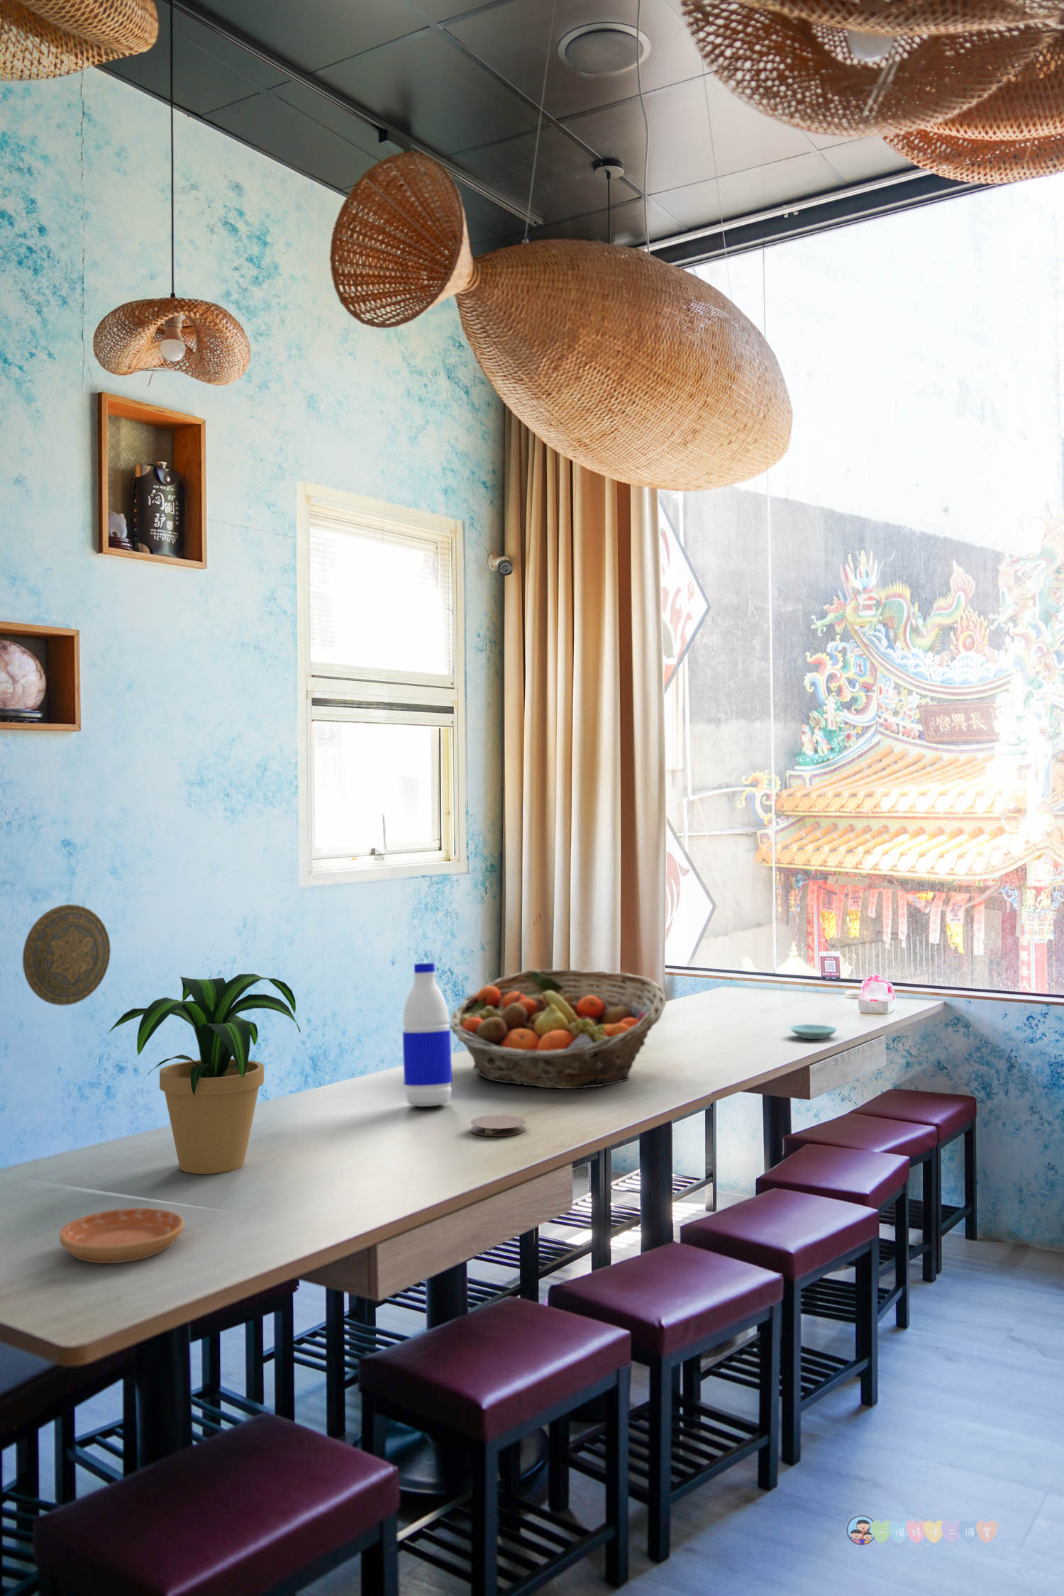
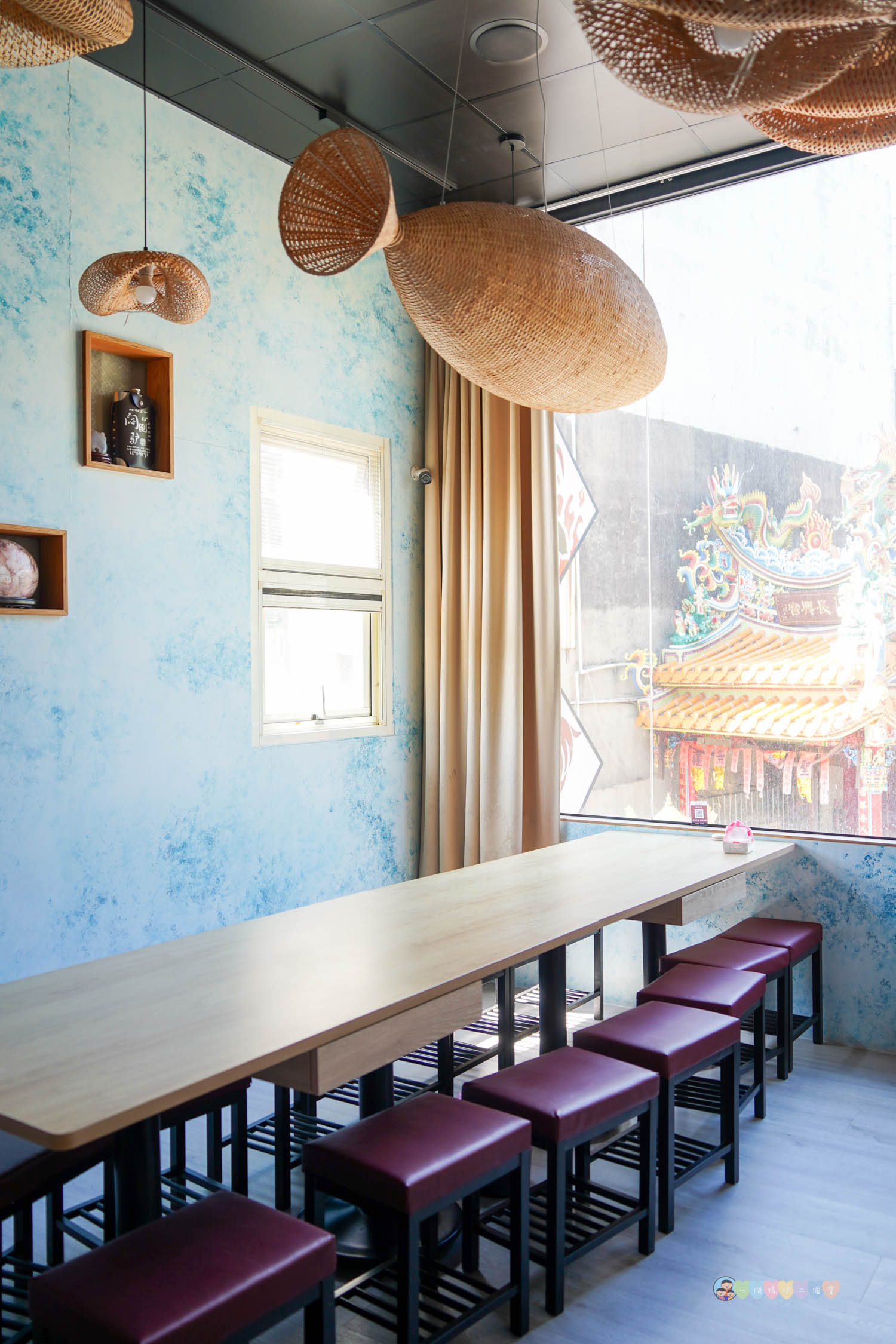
- saucer (813, 1032)
- water bottle (428, 1033)
- fruit basket (557, 1026)
- potted plant (213, 1072)
- saucer (122, 1236)
- coaster (498, 1125)
- decorative plate (70, 955)
